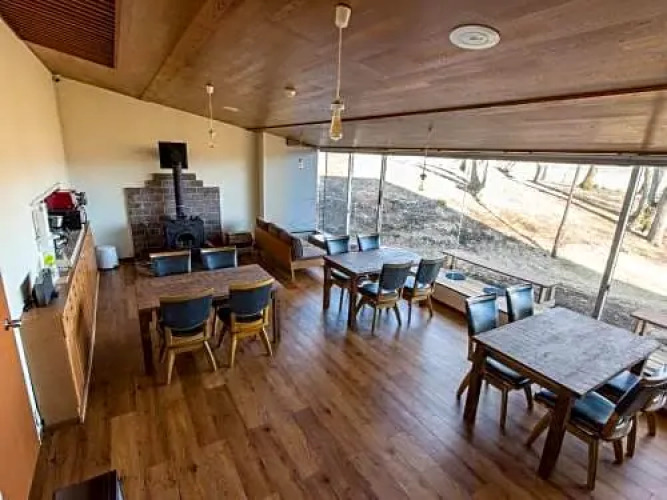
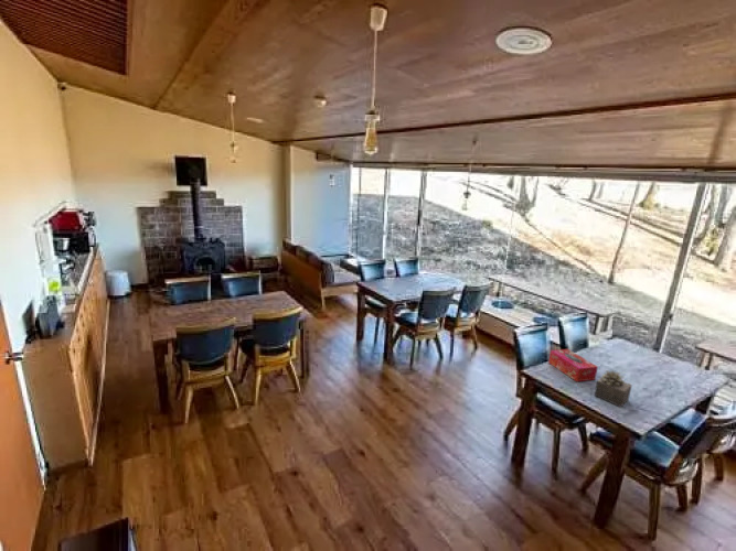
+ tissue box (572, 364)
+ succulent plant (614, 385)
